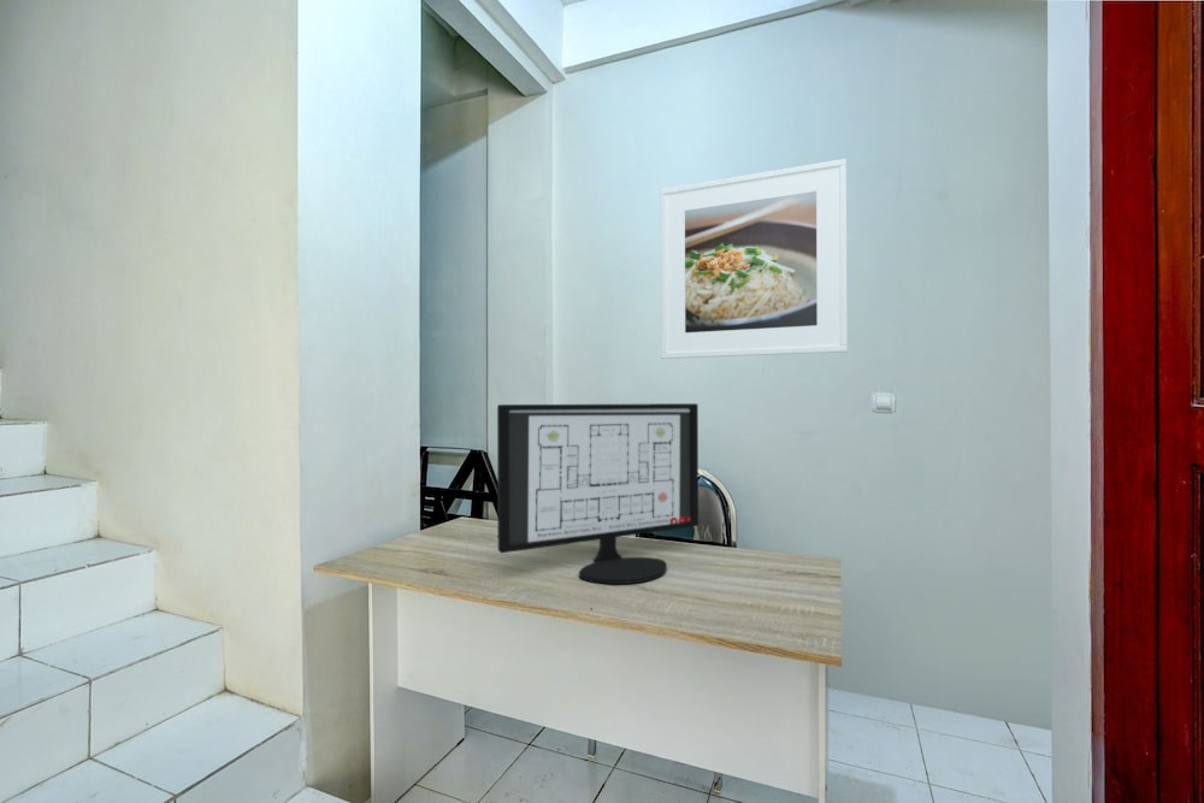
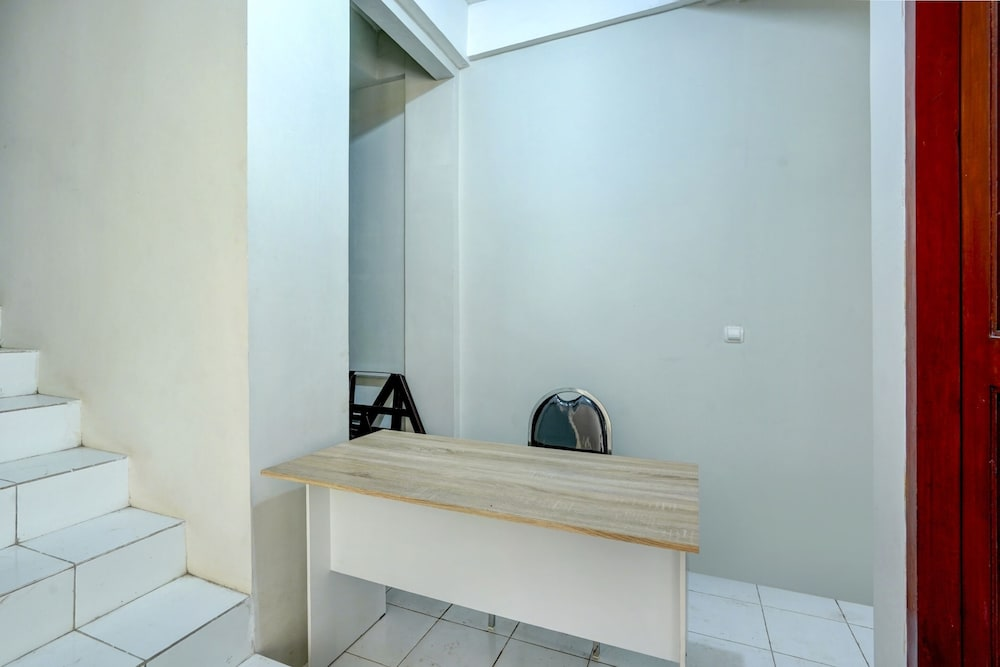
- computer monitor (622, 486)
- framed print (748, 265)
